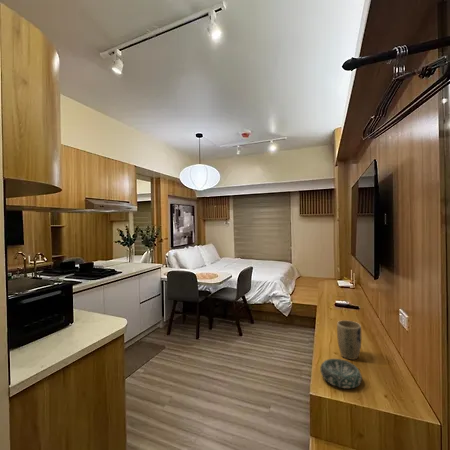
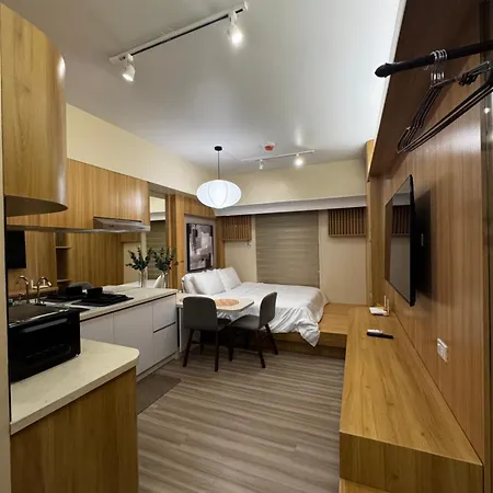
- decorative bowl (340, 372)
- plant pot (349, 339)
